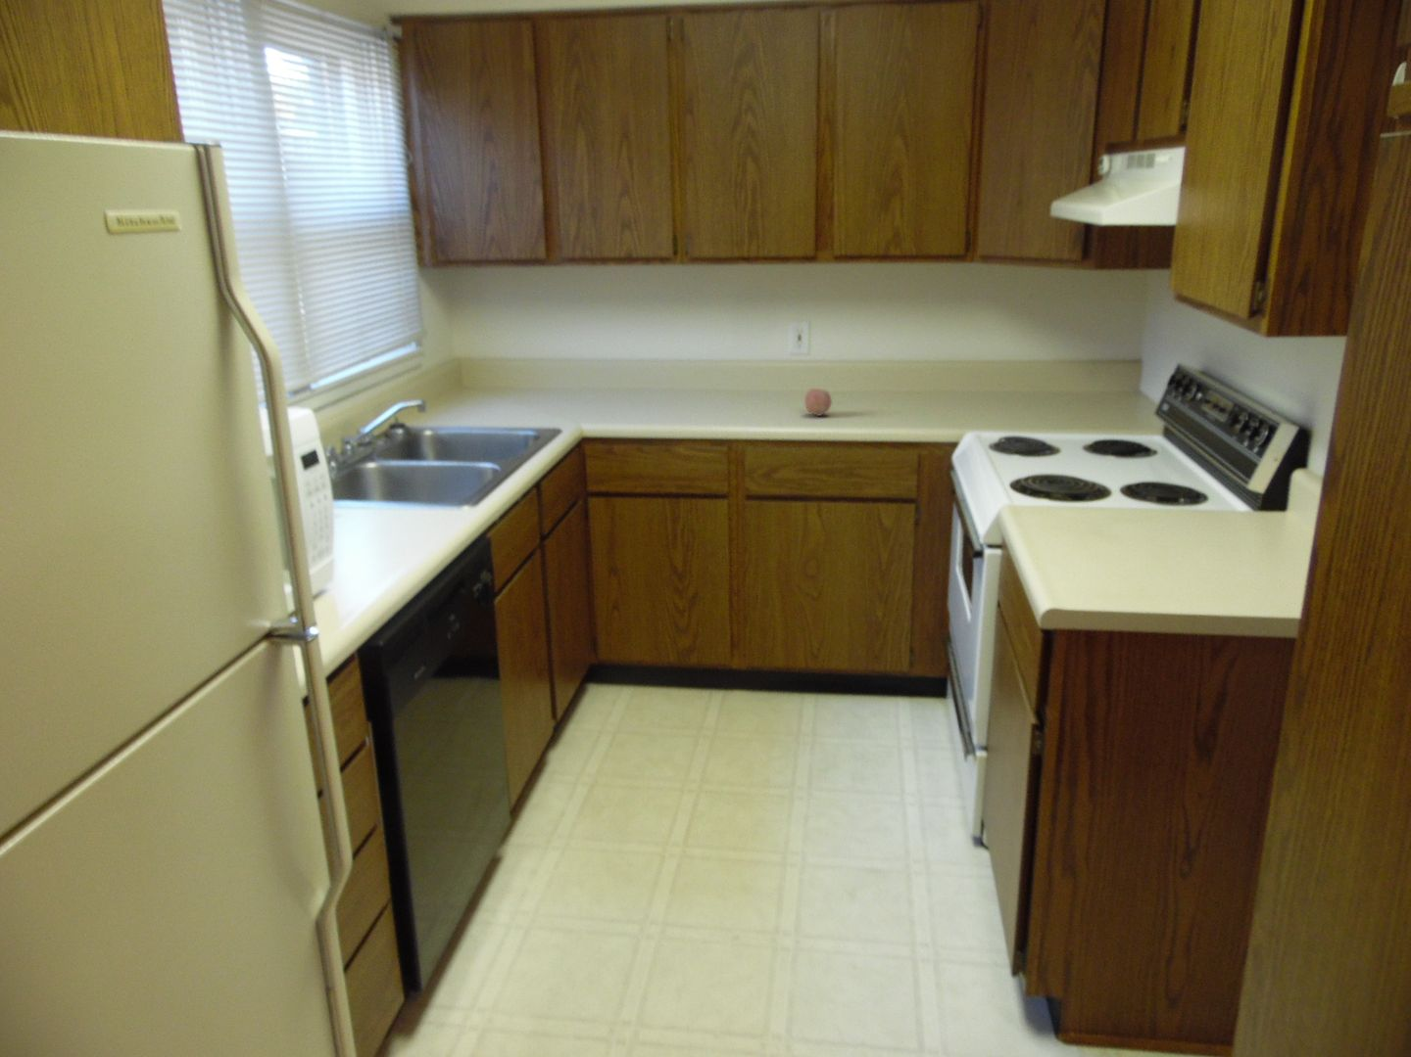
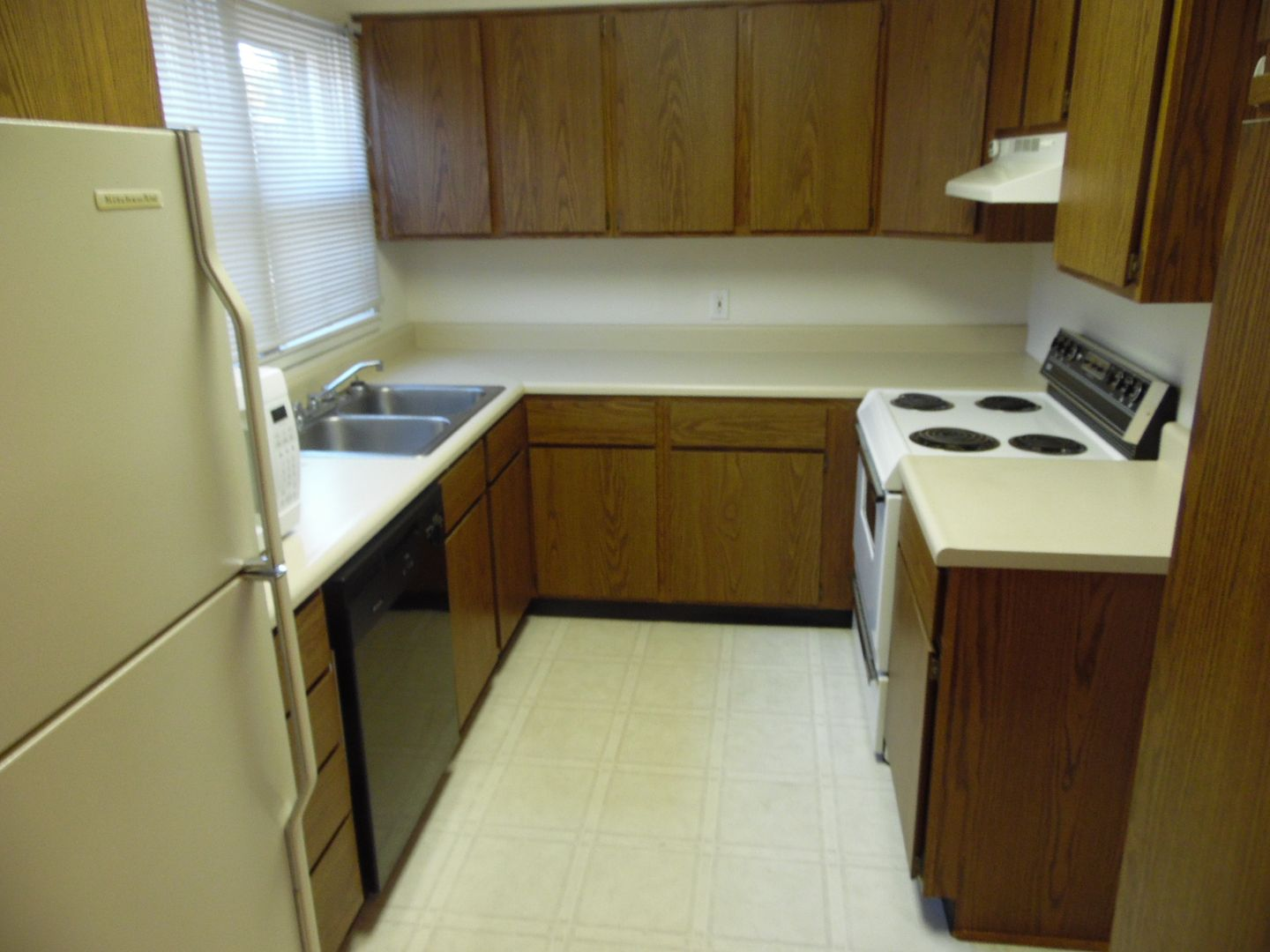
- fruit (818, 401)
